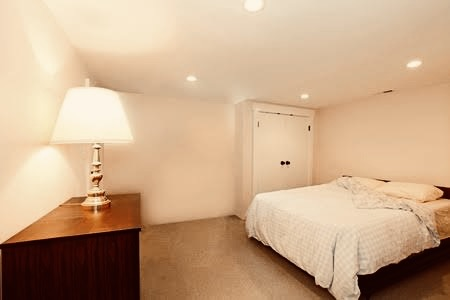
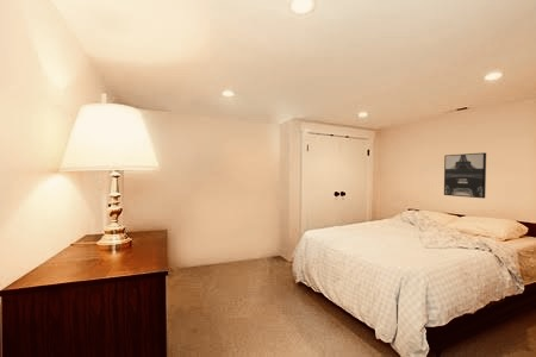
+ wall art (463, 175)
